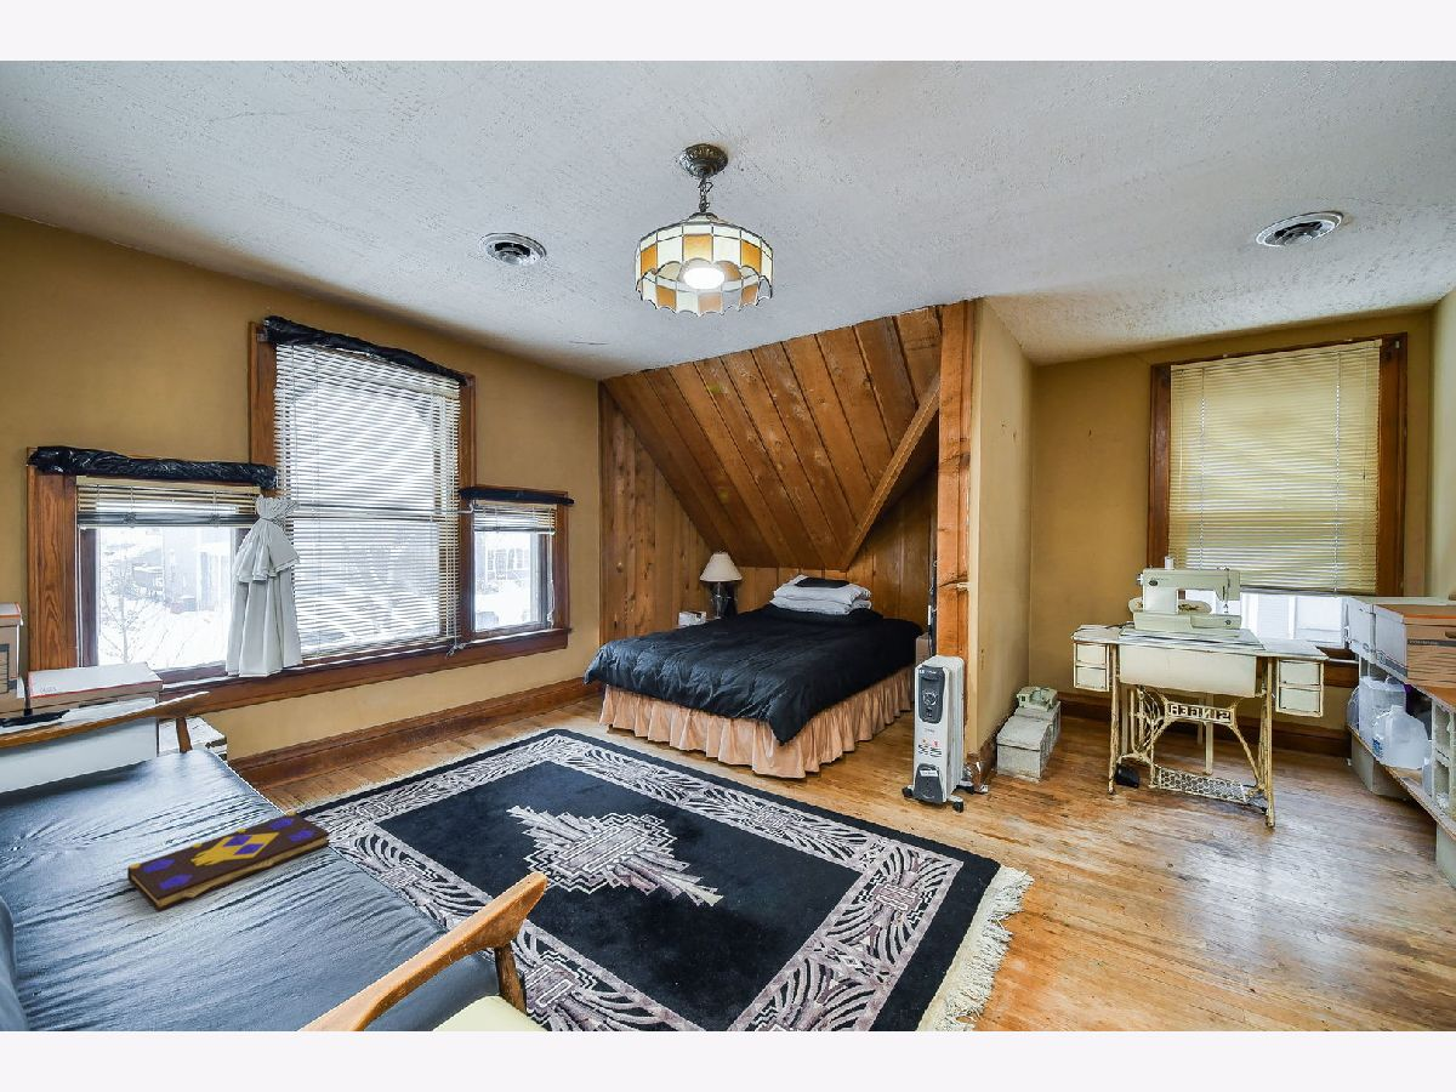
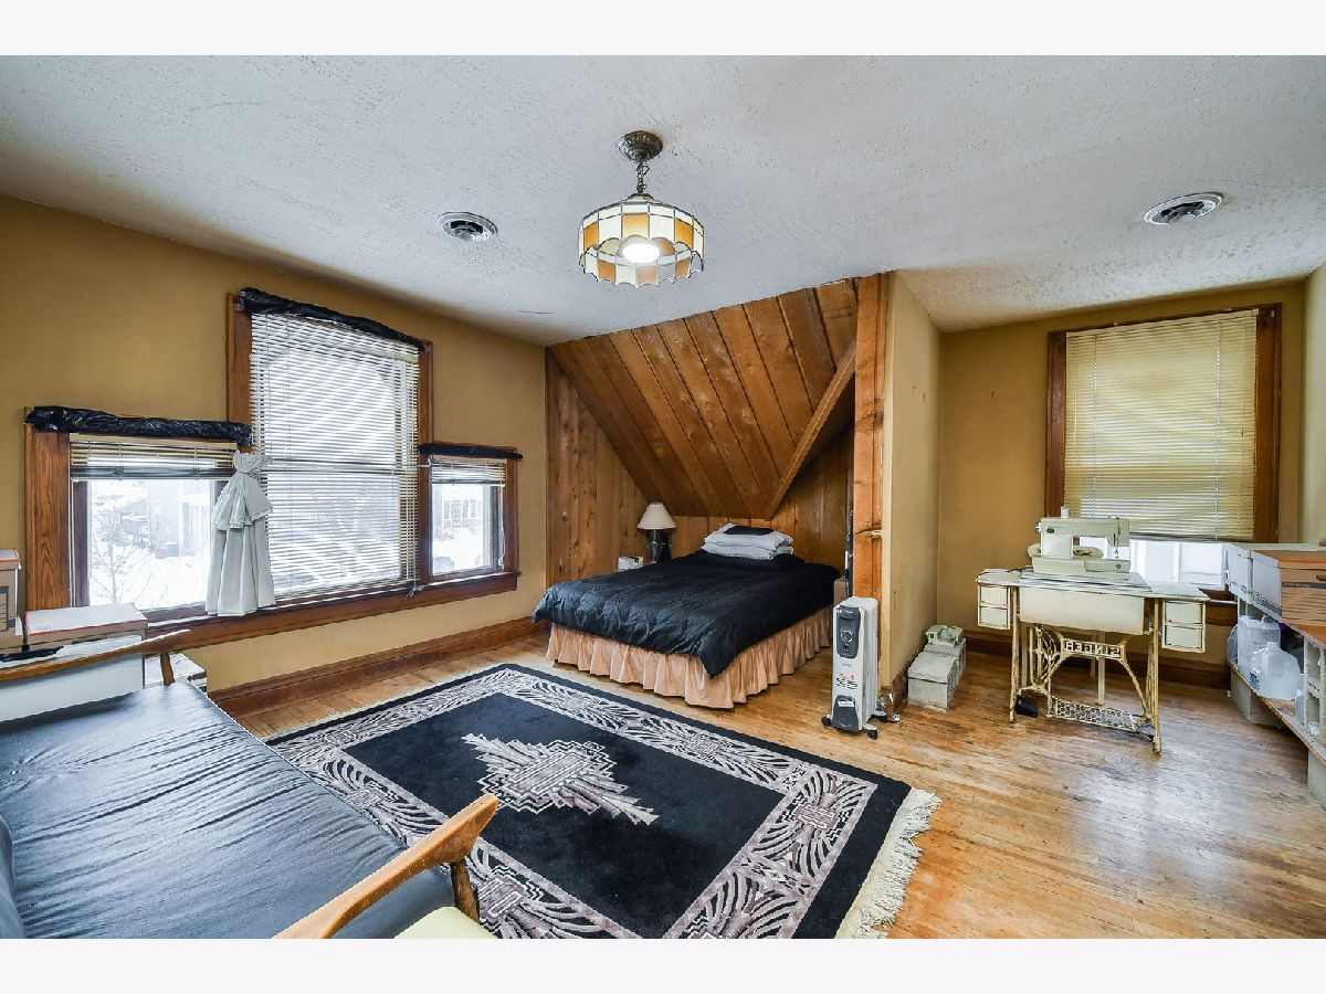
- book (235, 853)
